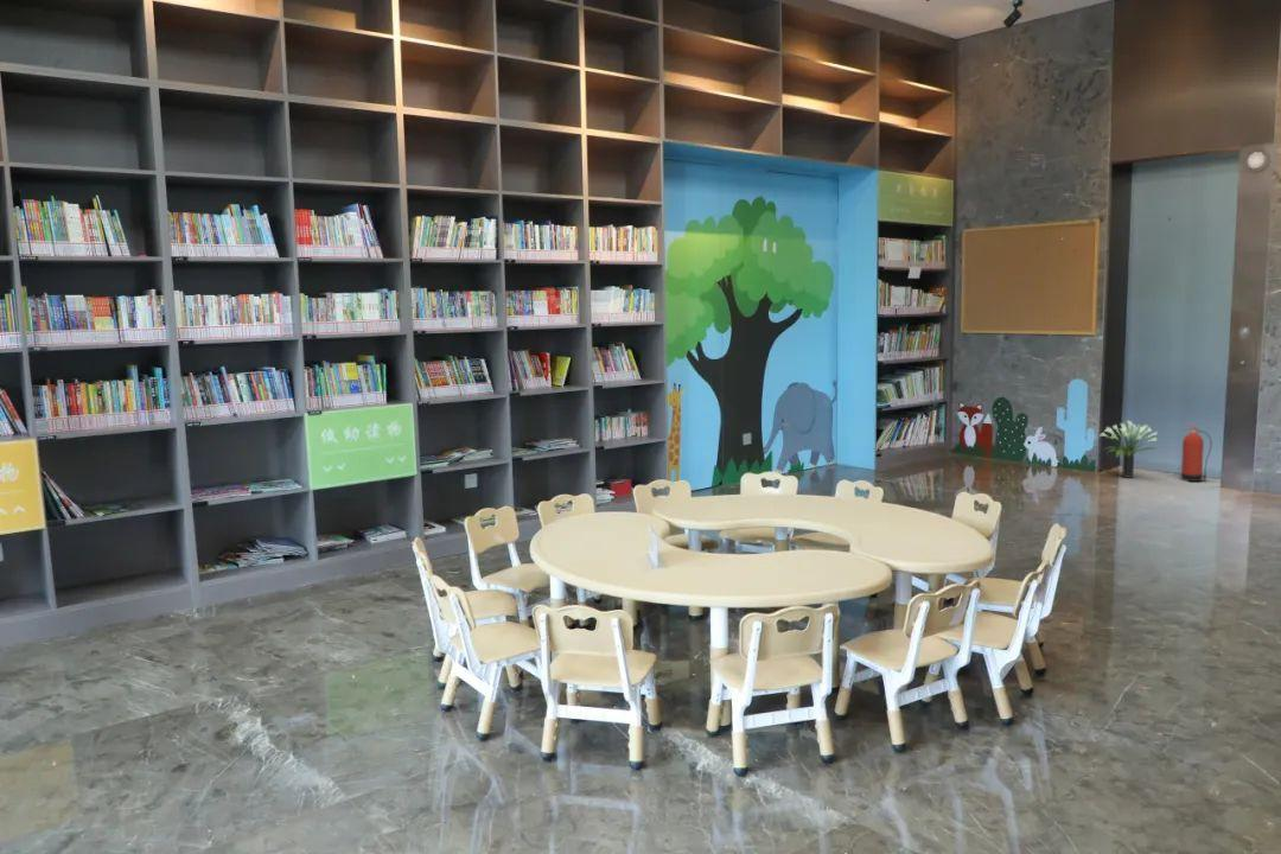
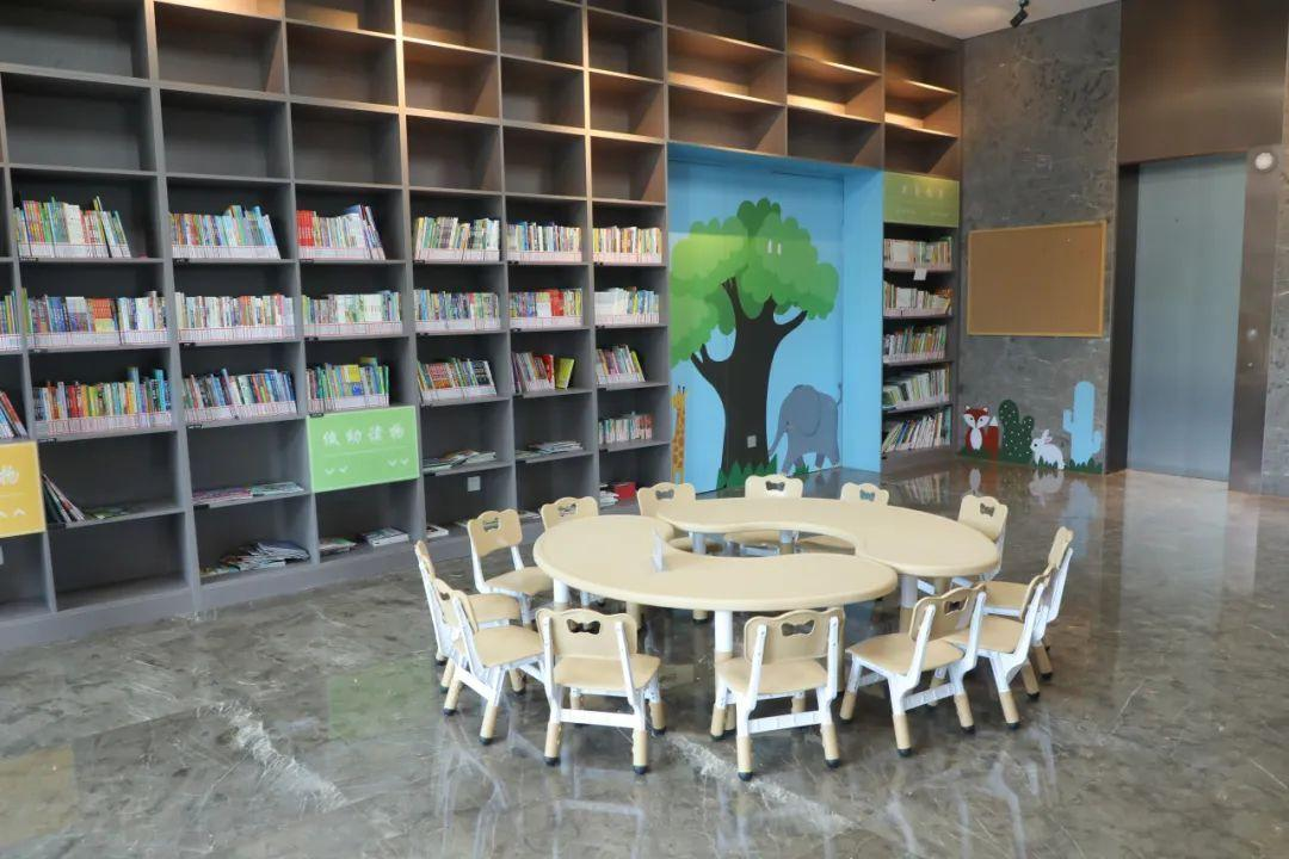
- potted plant (1130, 448)
- fire extinguisher (1196, 452)
